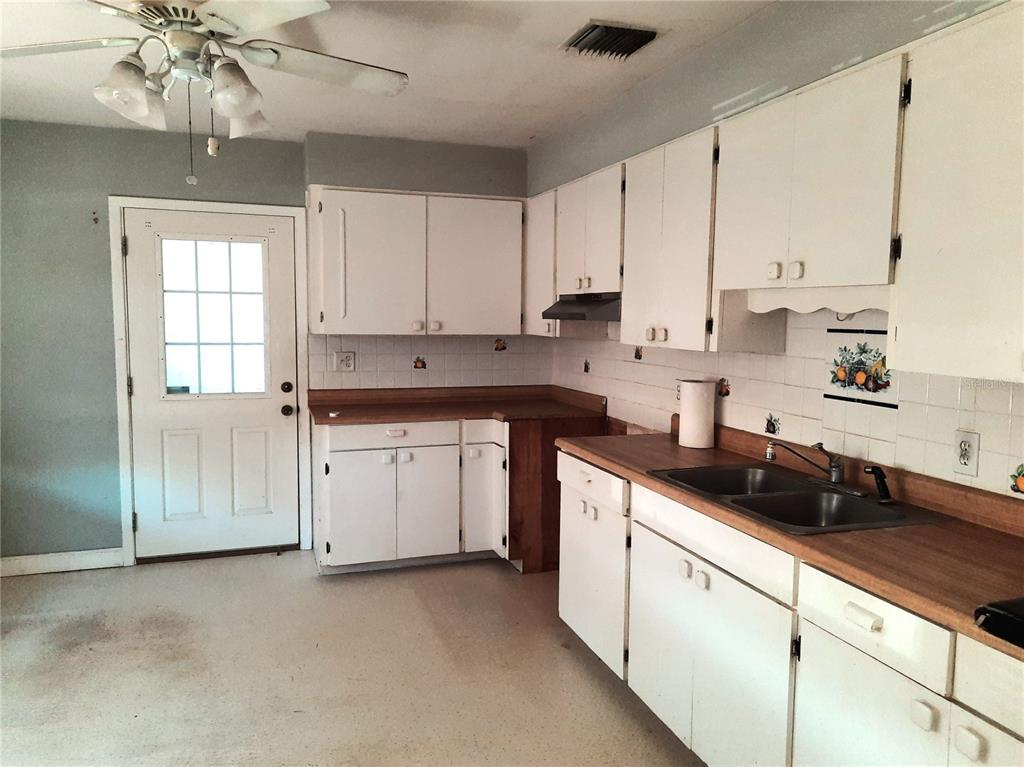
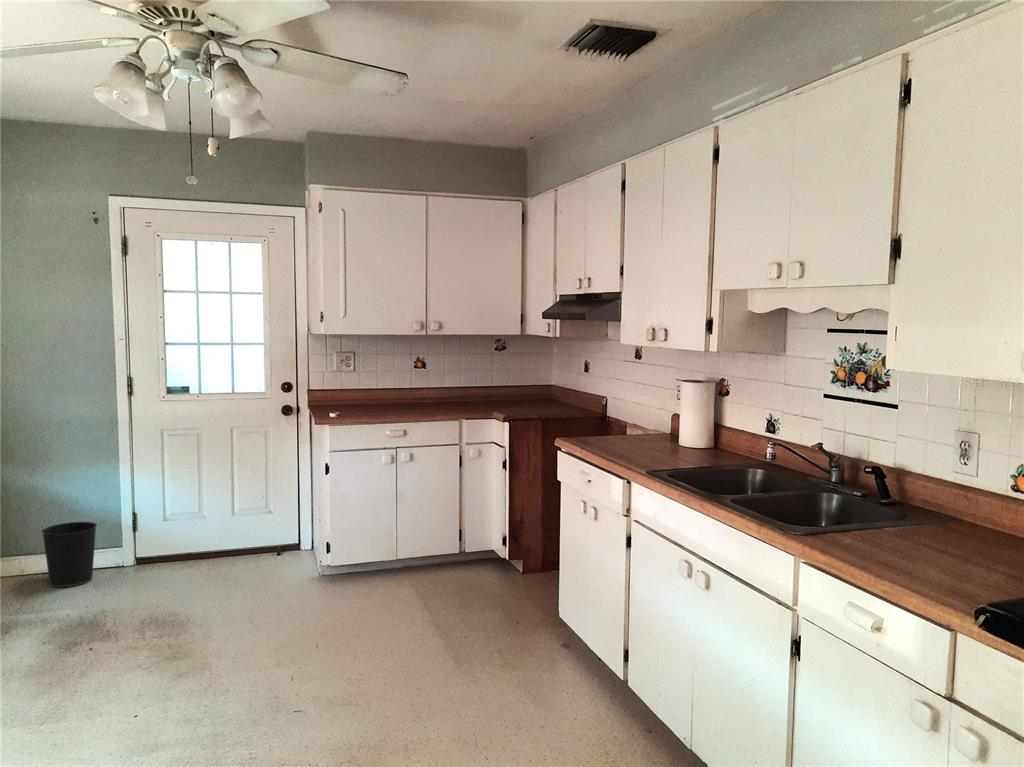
+ wastebasket (70, 554)
